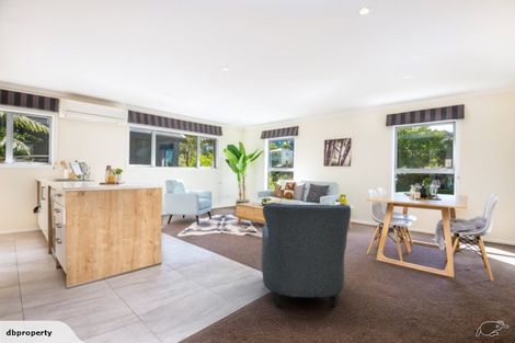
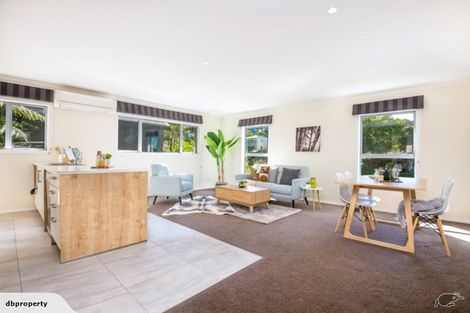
- armchair (302, 247)
